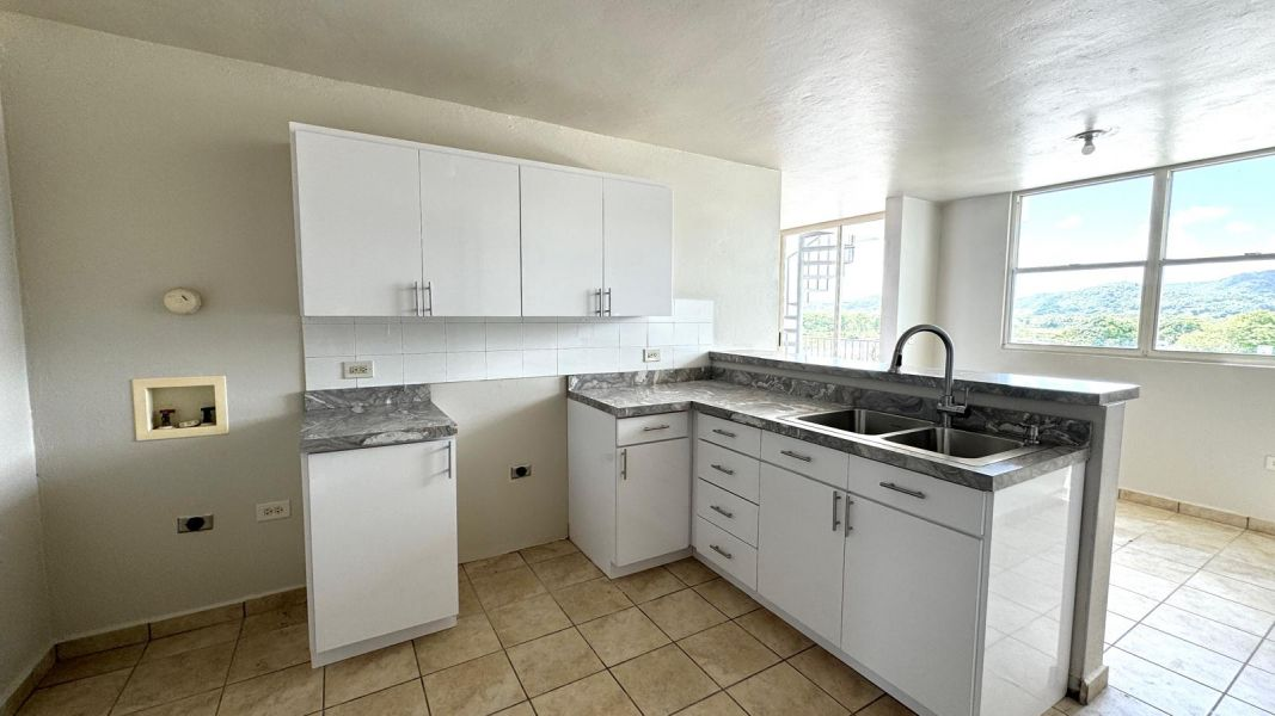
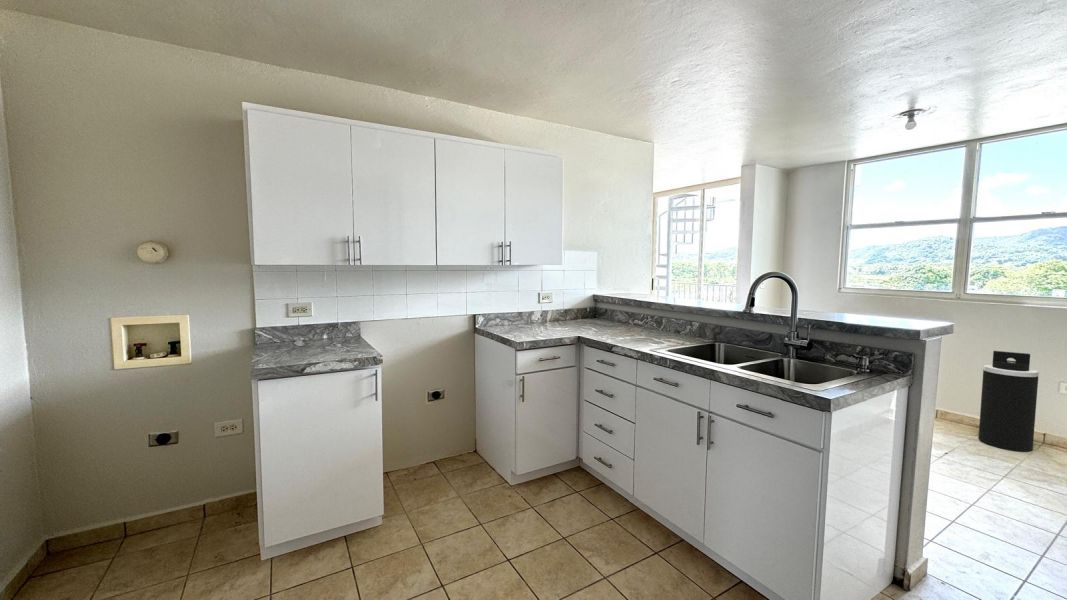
+ trash can (1007, 398)
